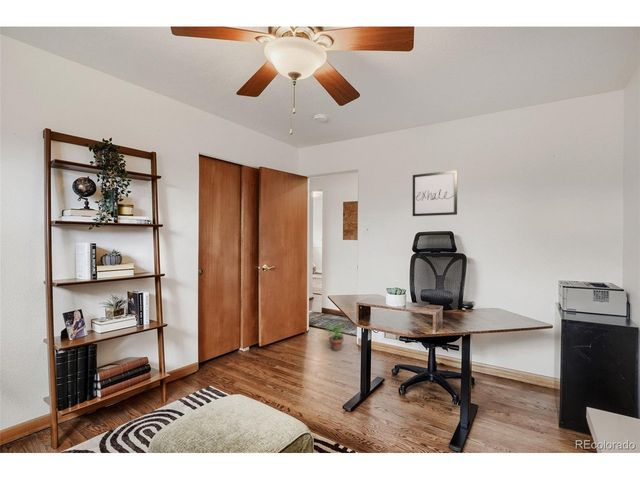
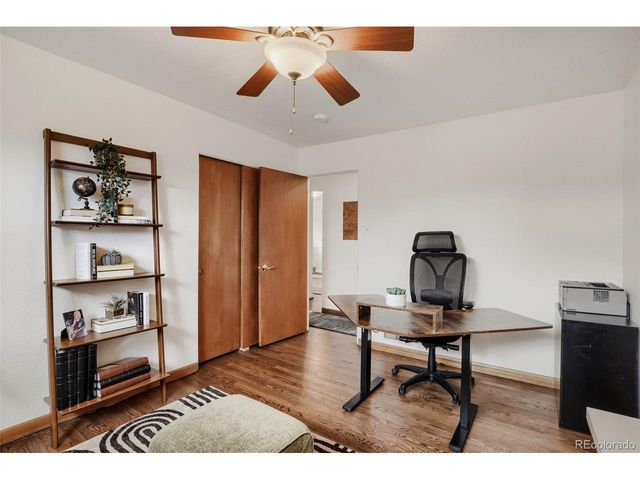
- wall art (434, 194)
- potted plant (333, 336)
